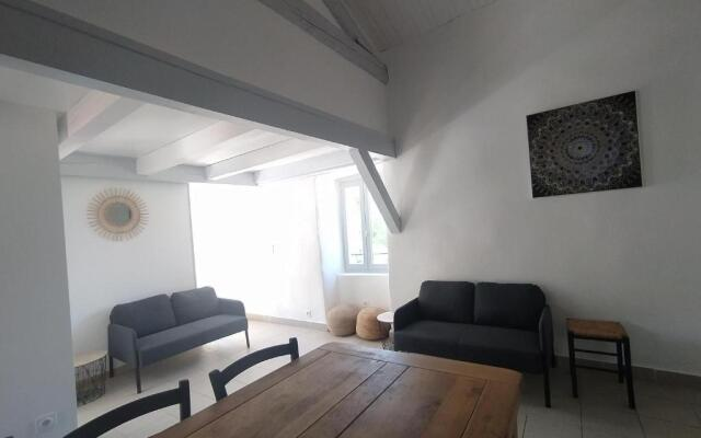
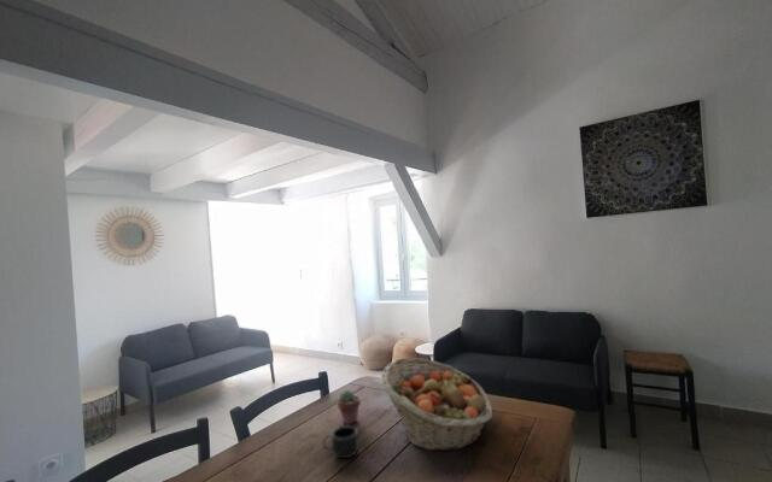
+ potted succulent (349, 405)
+ fruit basket (435, 396)
+ mug (340, 442)
